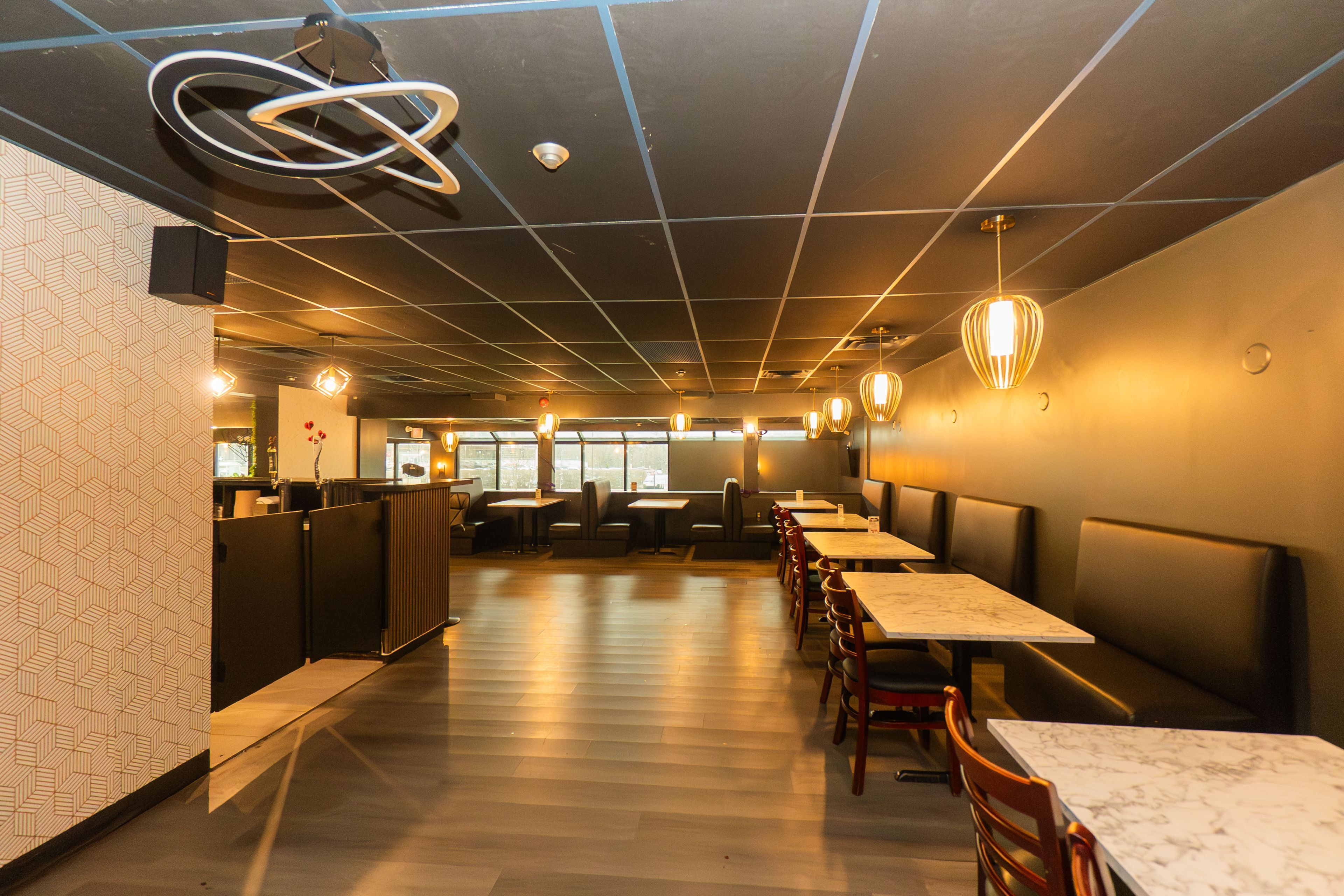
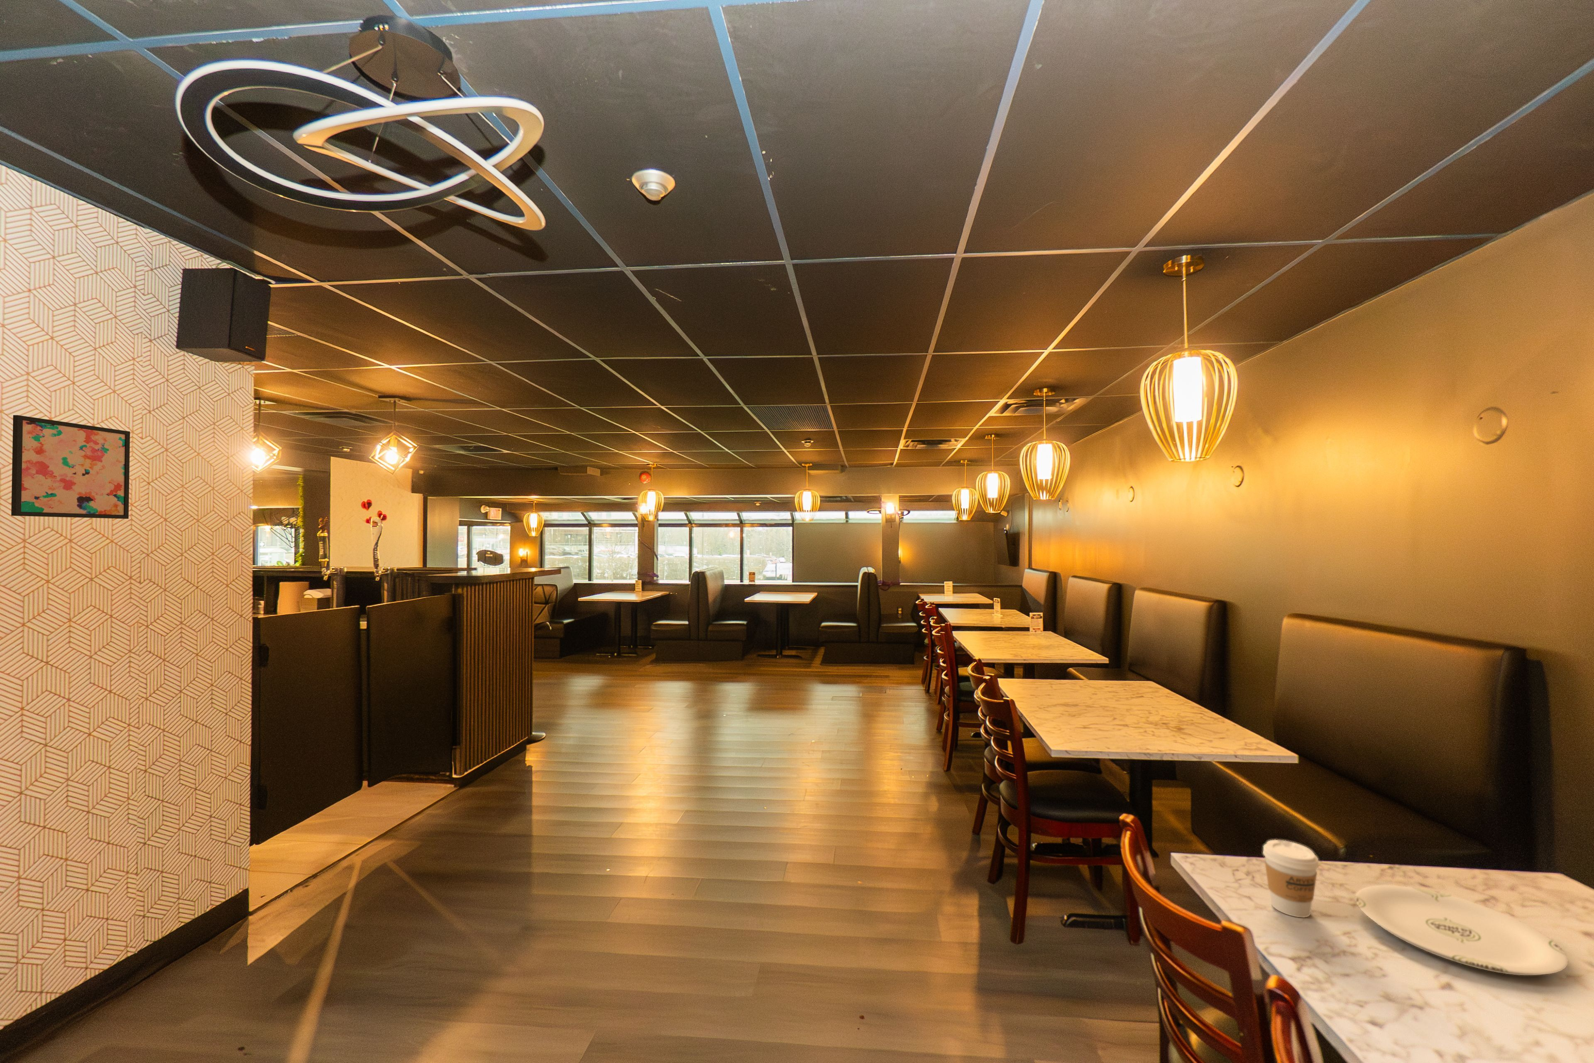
+ plate (1453, 930)
+ coffee cup (1290, 878)
+ wall art (75, 471)
